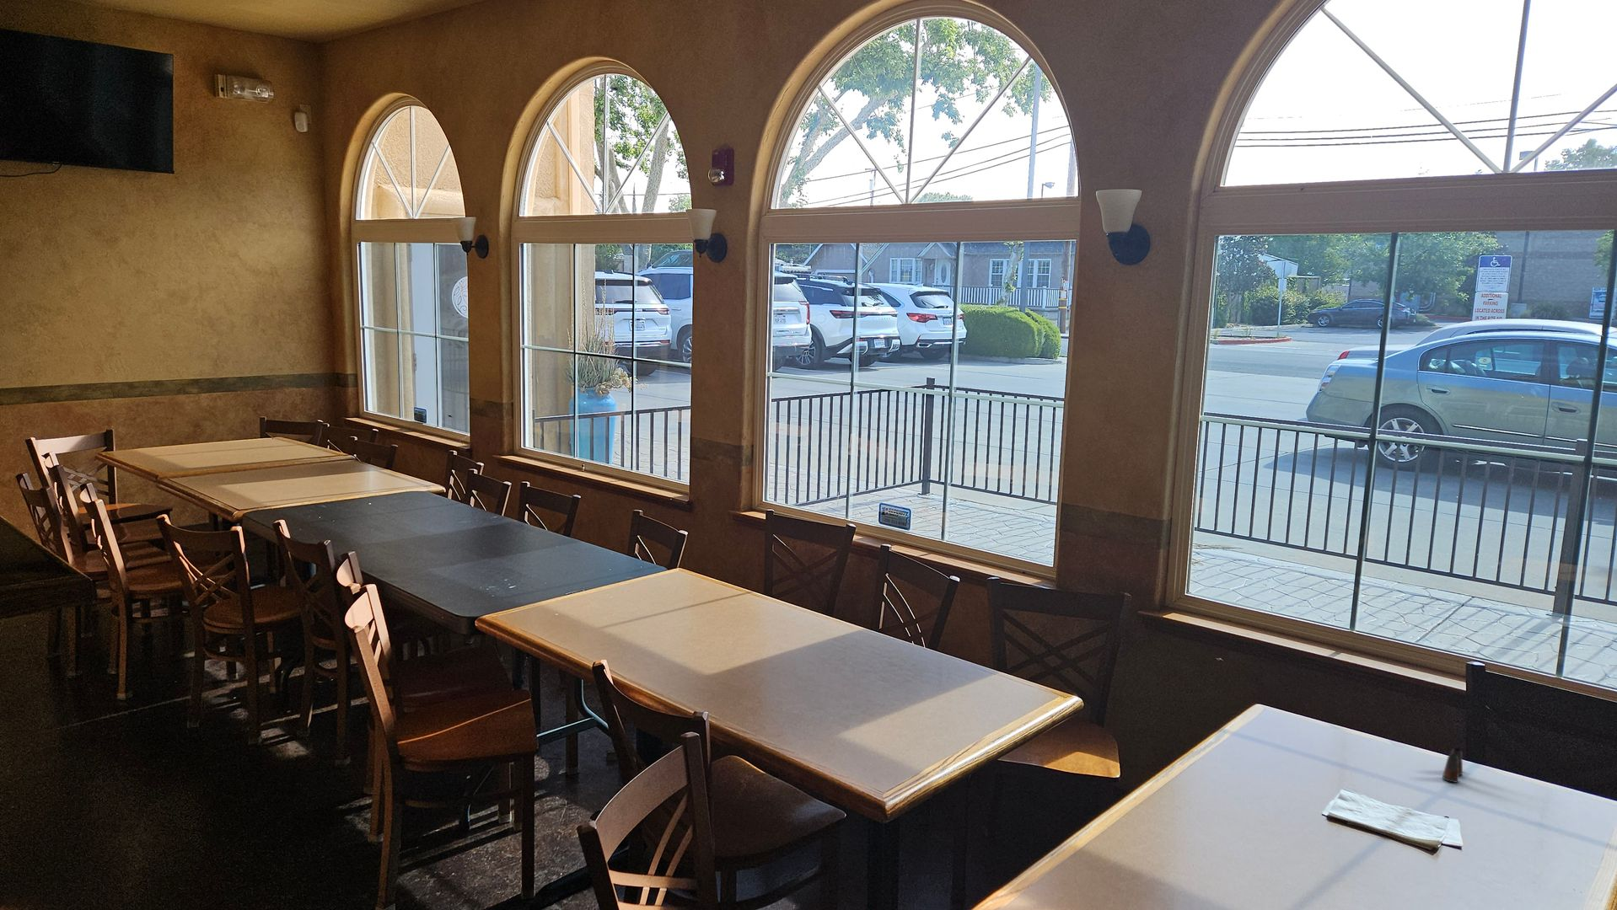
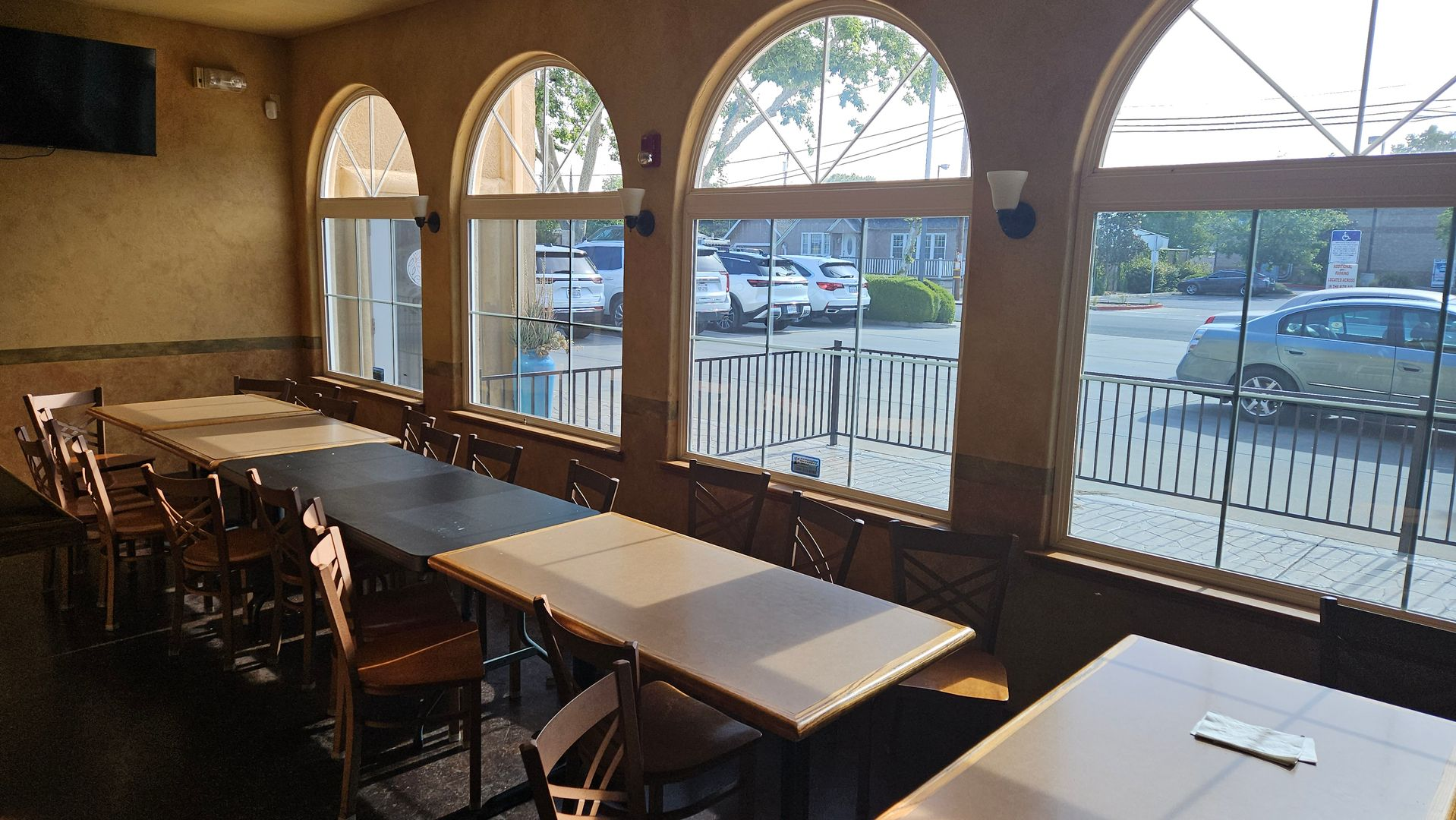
- salt shaker (1454, 762)
